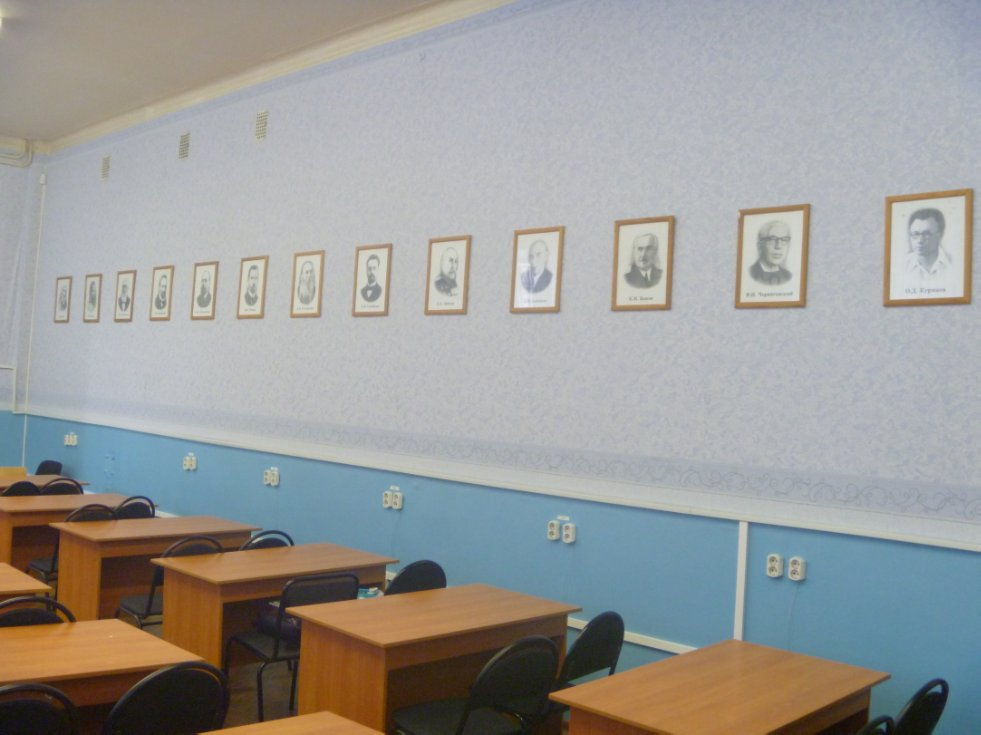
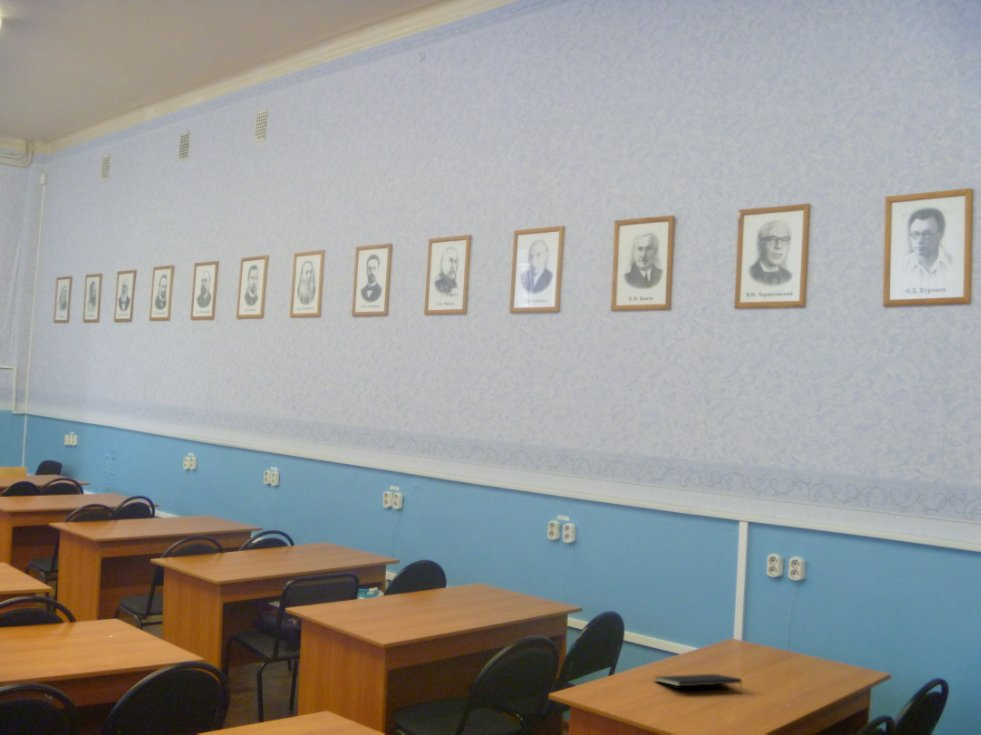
+ notepad (696, 679)
